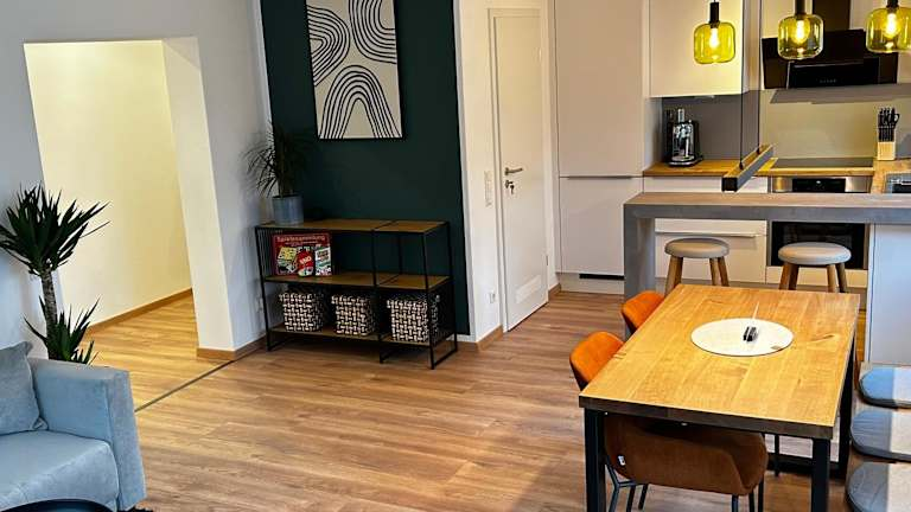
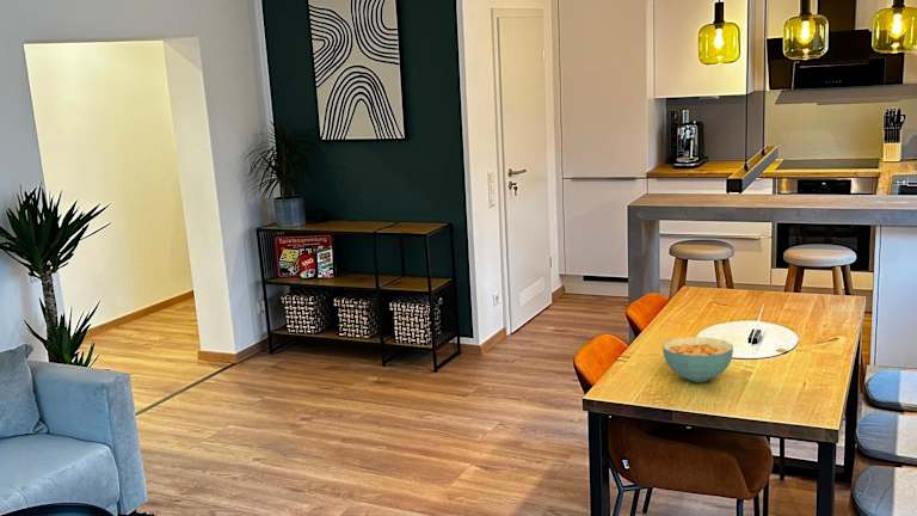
+ cereal bowl (697, 362)
